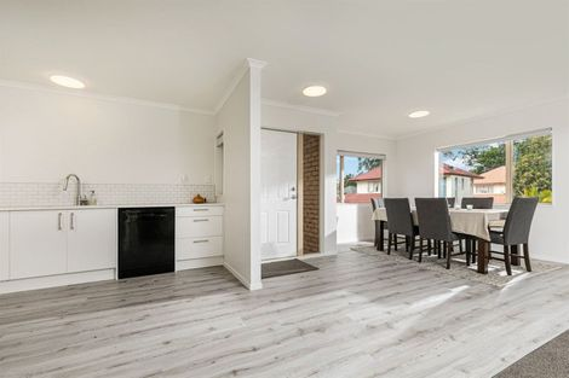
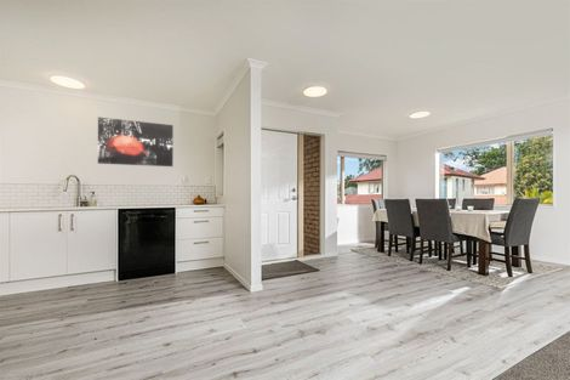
+ wall art (137, 143)
